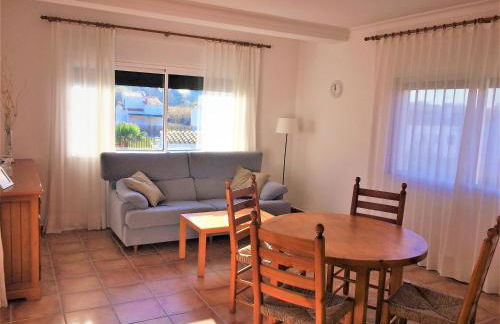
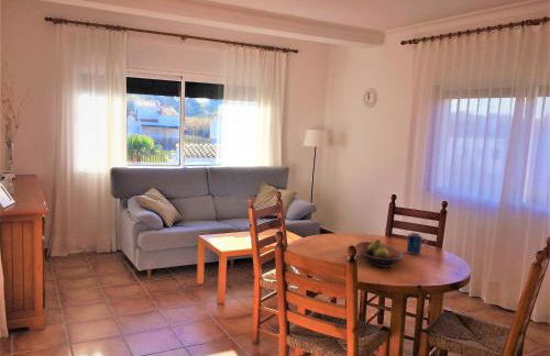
+ mug (417, 243)
+ fruit bowl (378, 251)
